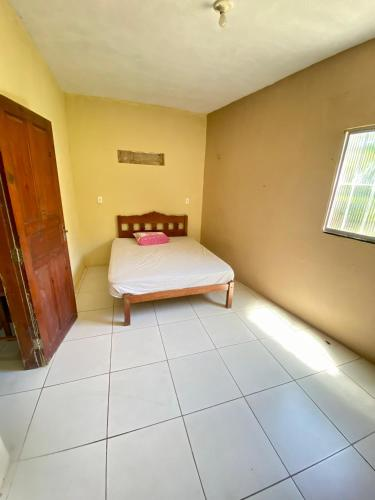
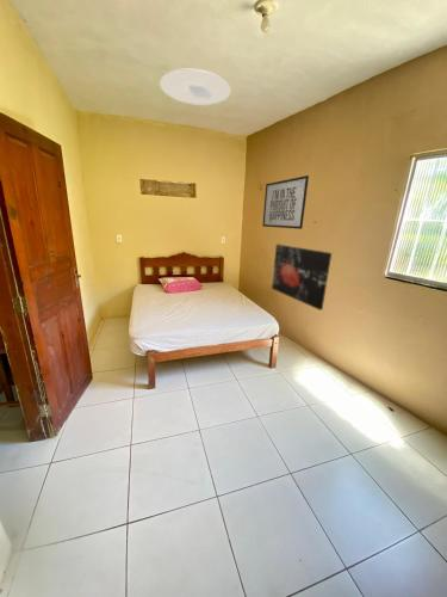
+ wall art (297, 273)
+ ceiling light (195, 85)
+ mirror (281, 204)
